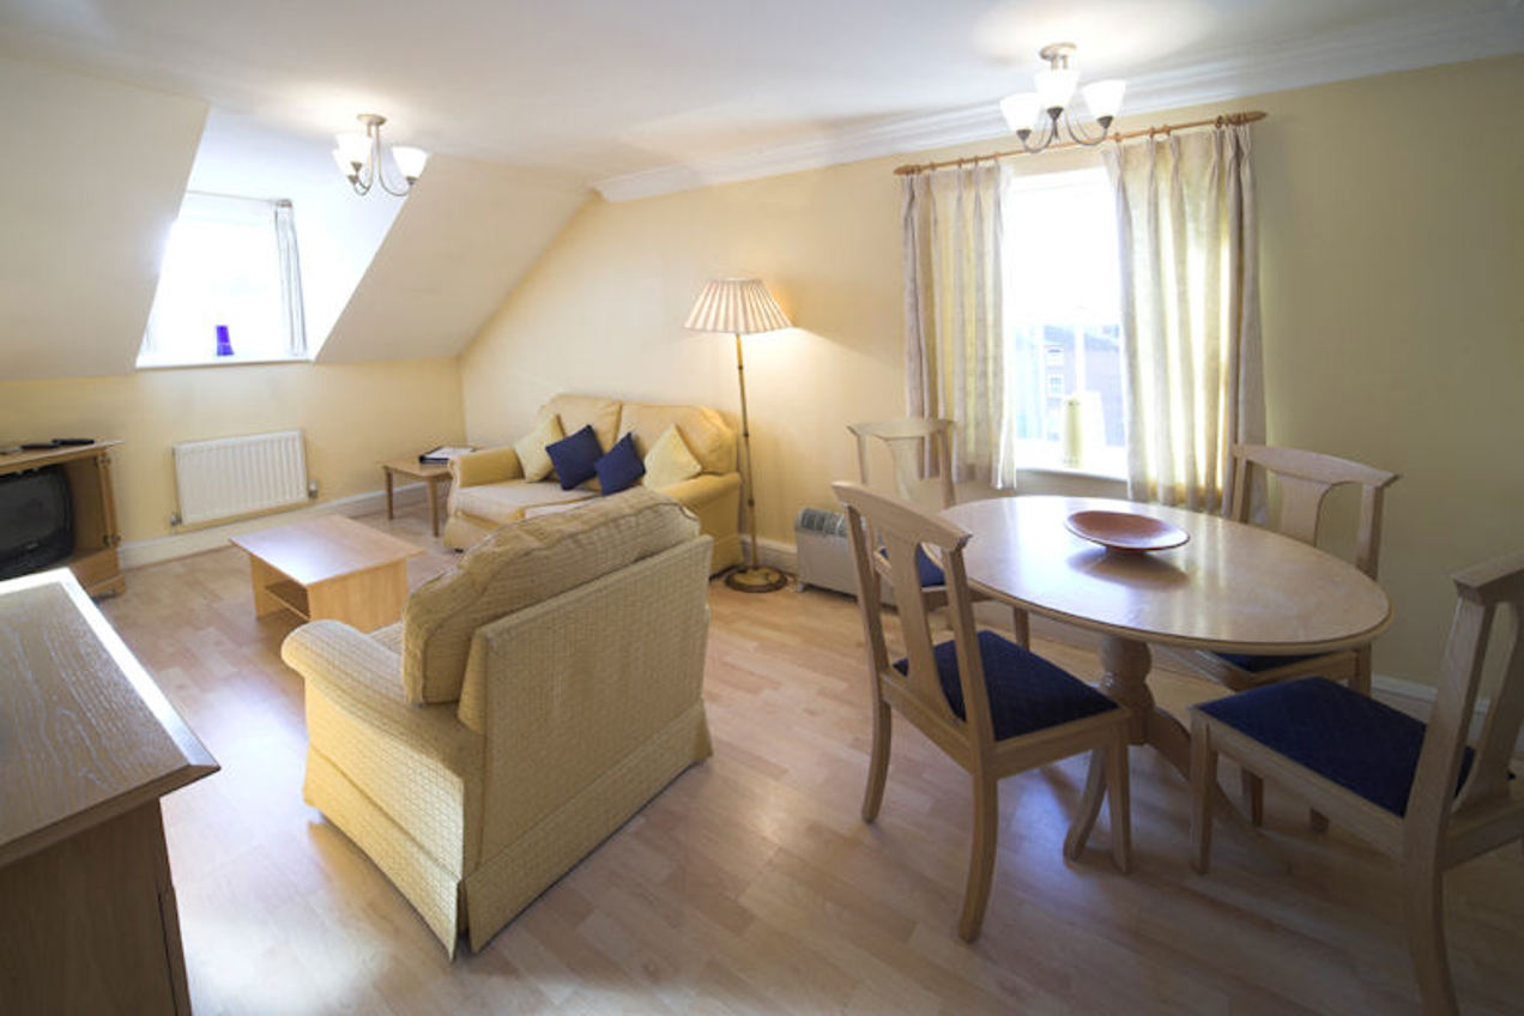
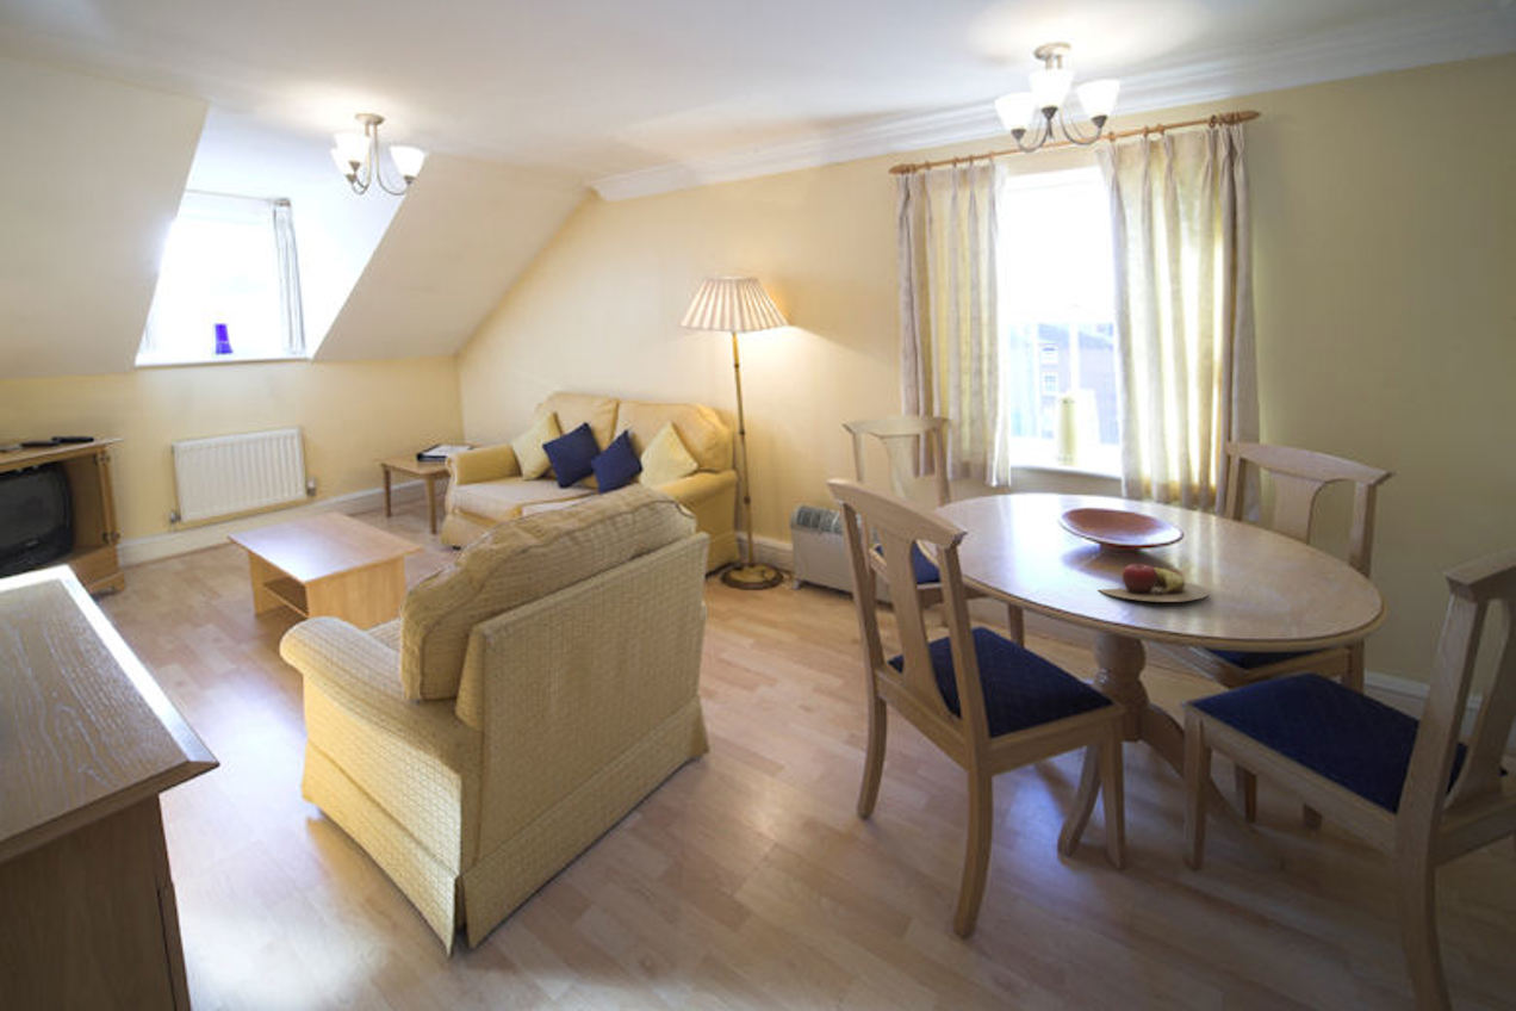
+ fruit (1149, 572)
